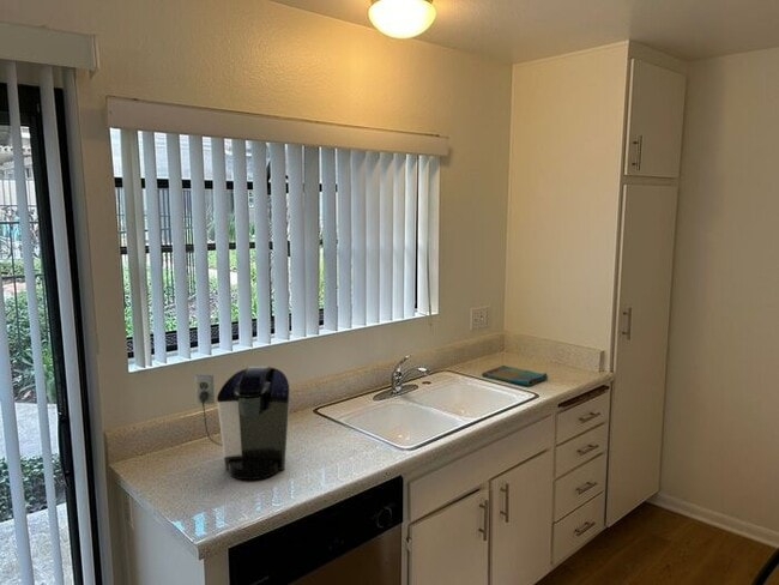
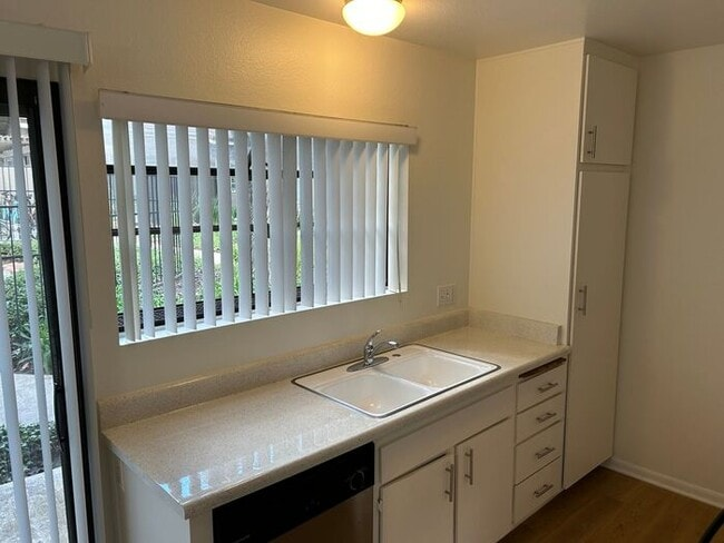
- coffee maker (236, 416)
- dish towel (514, 374)
